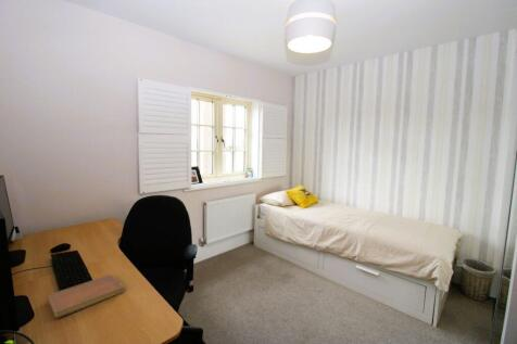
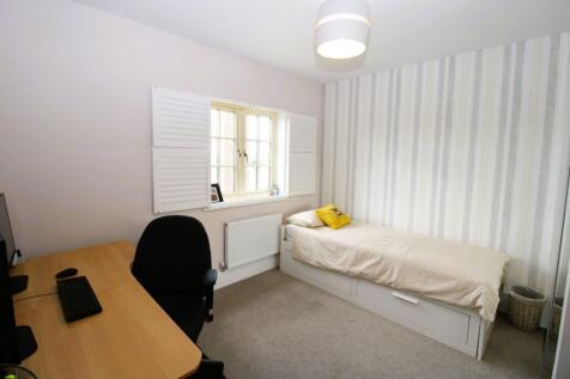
- notebook (87, 293)
